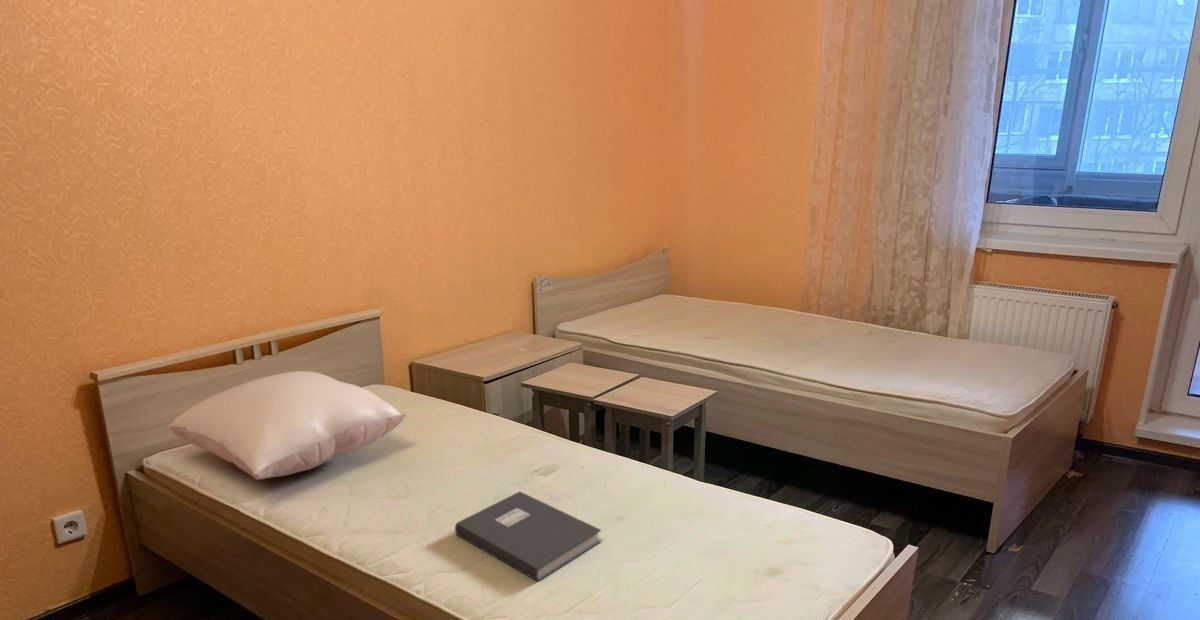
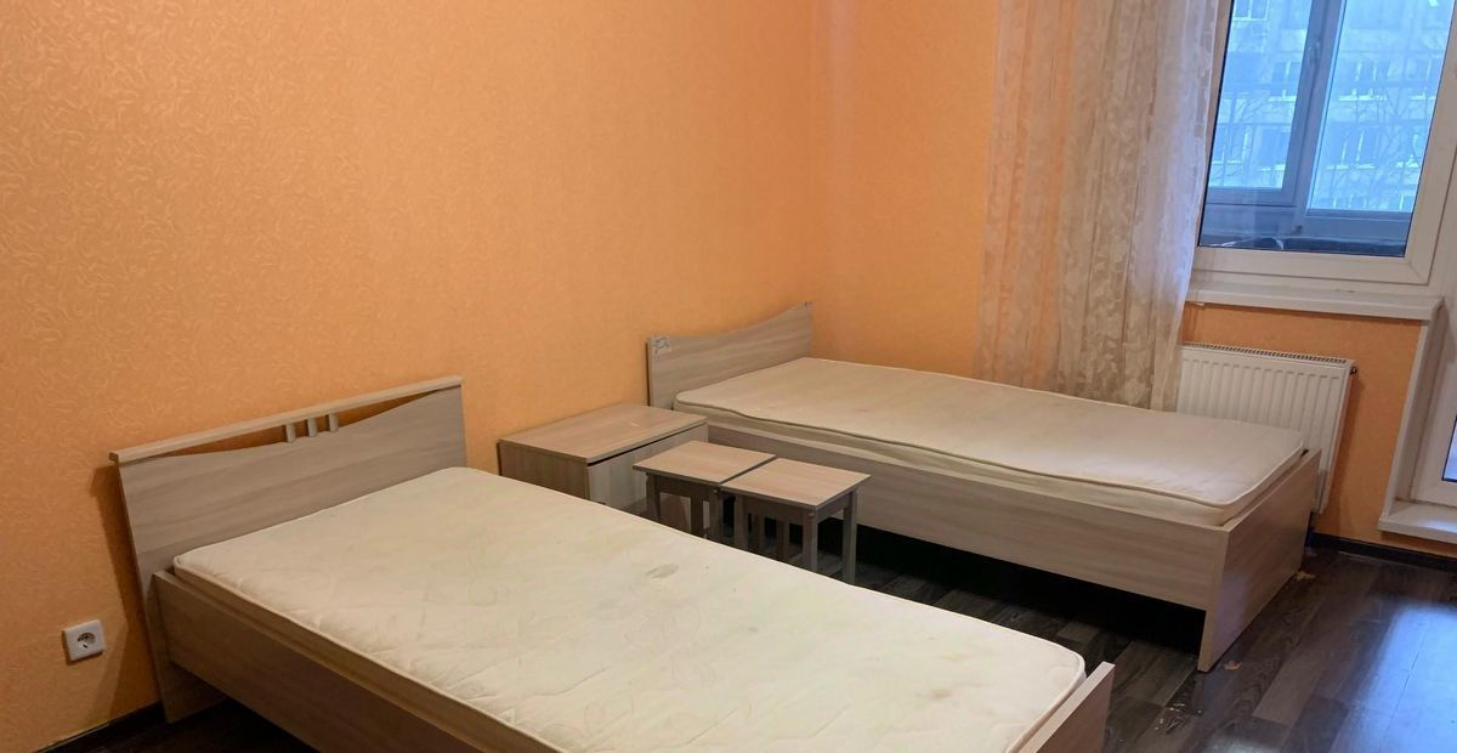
- book (527, 532)
- pillow (289, 419)
